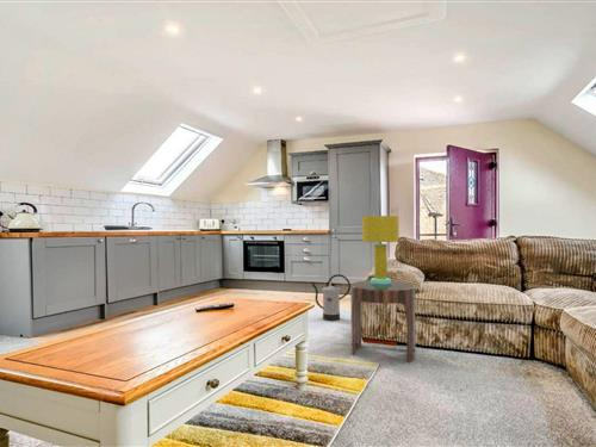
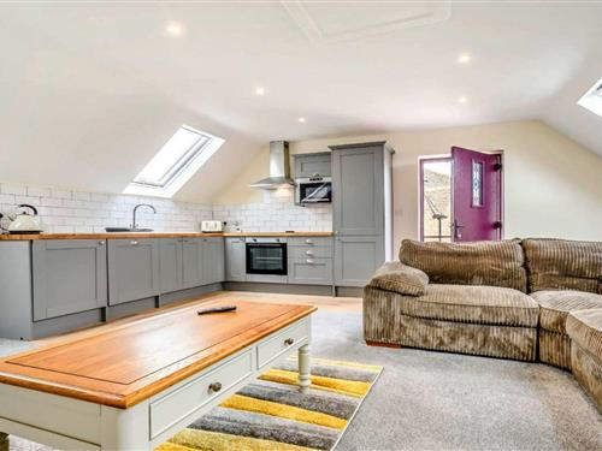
- watering can (330, 296)
- side table (381, 303)
- table lamp (380, 249)
